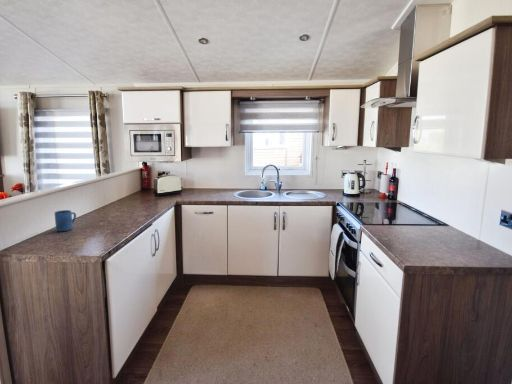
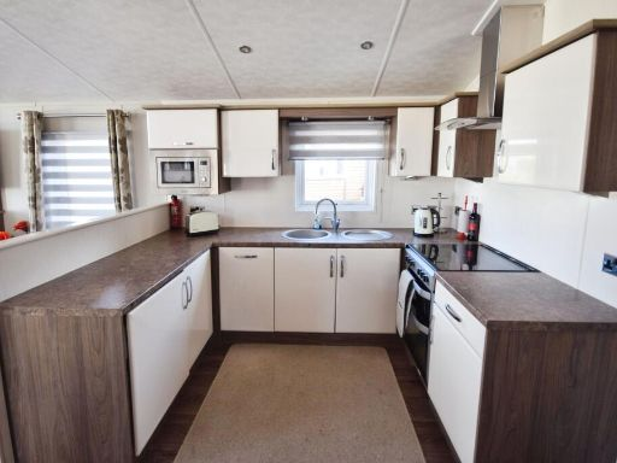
- mug (66, 220)
